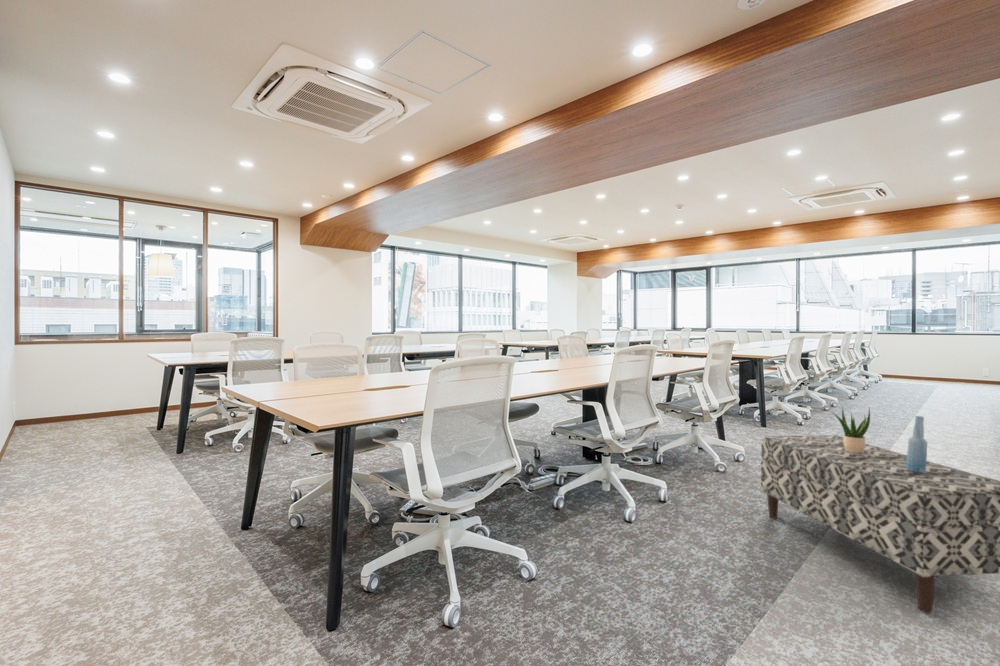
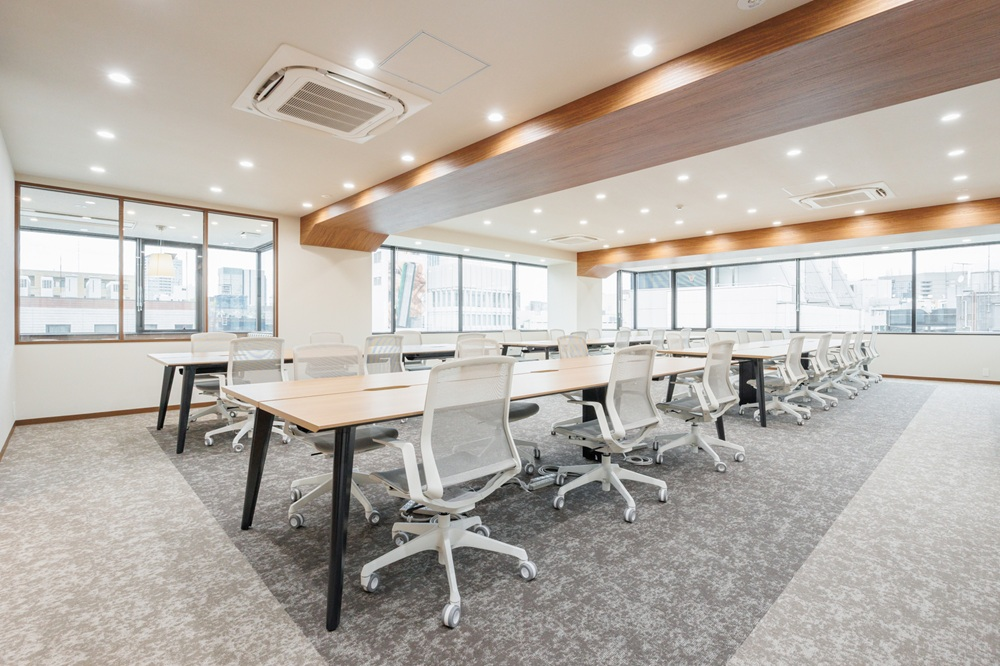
- potted plant (854, 427)
- bench (869, 505)
- bottle (915, 443)
